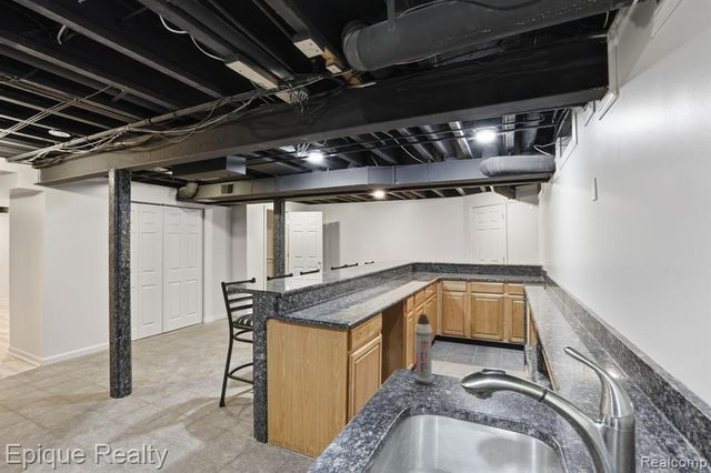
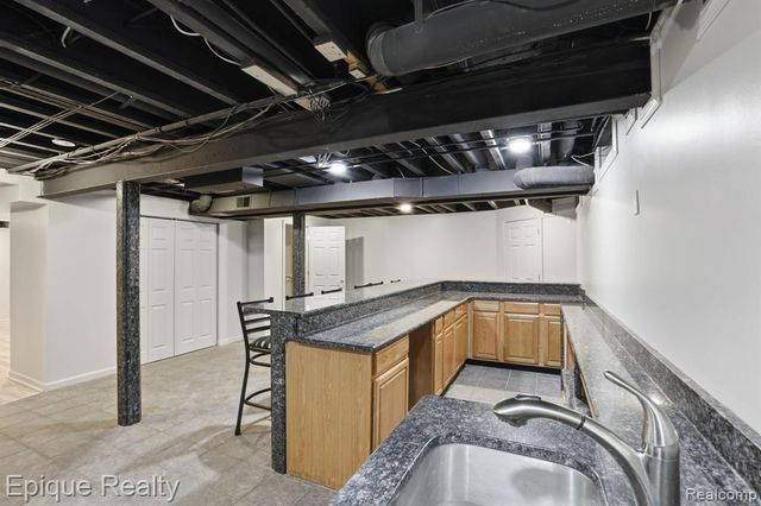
- spray bottle (423, 348)
